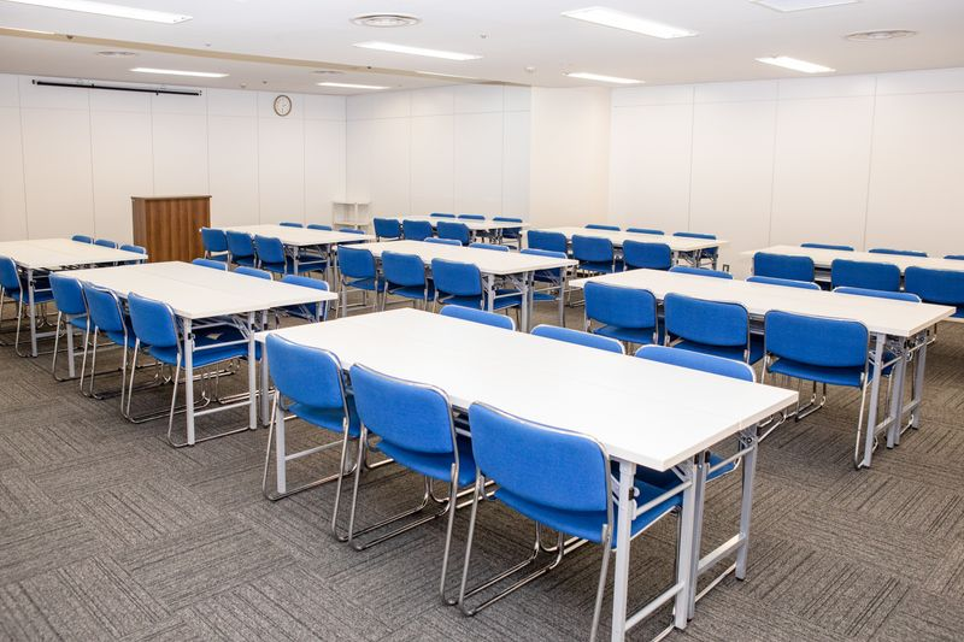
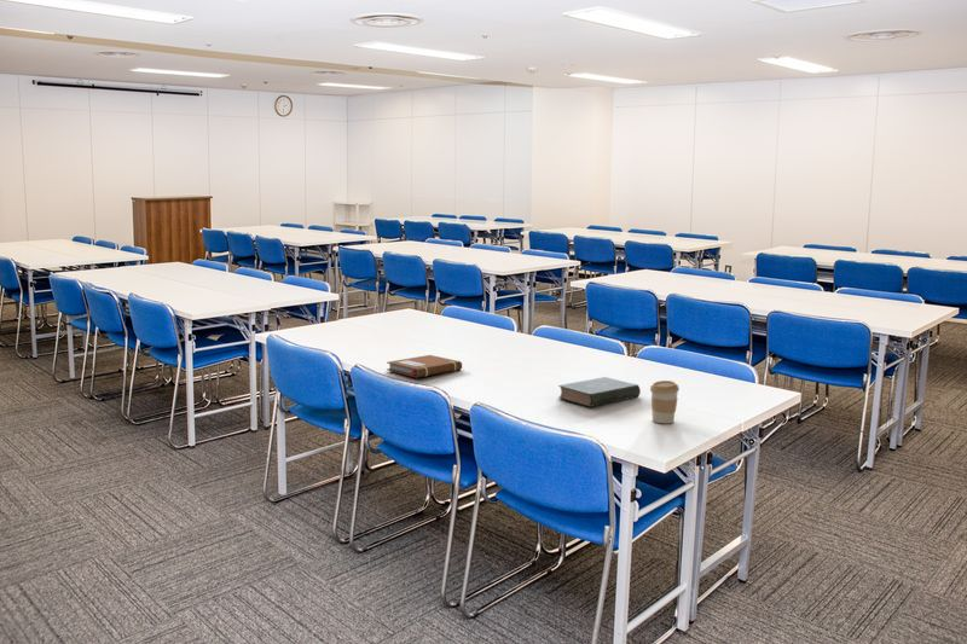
+ coffee cup (664, 401)
+ book (598, 391)
+ notebook (423, 366)
